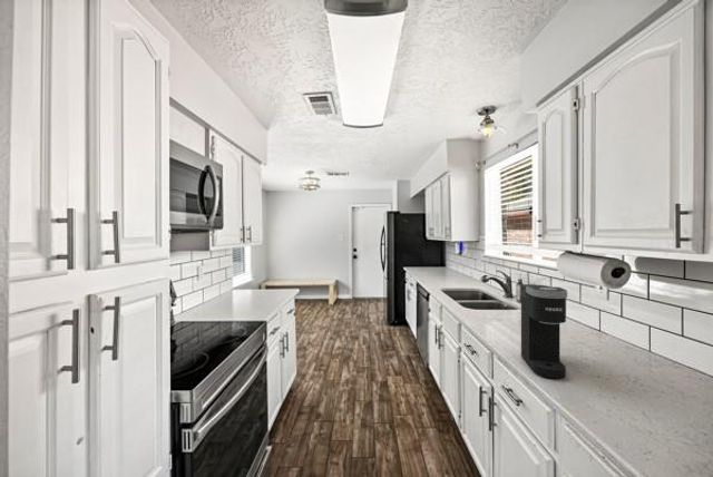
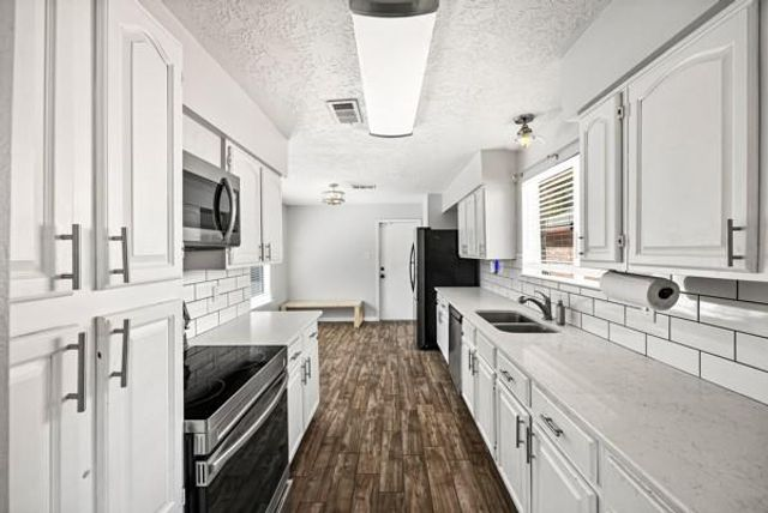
- coffee maker (541, 325)
